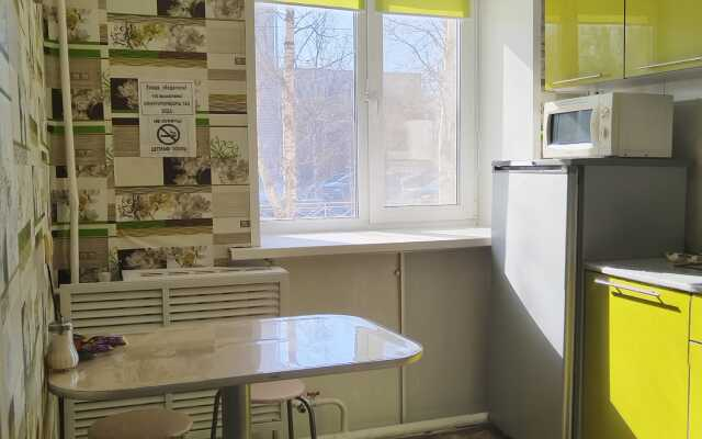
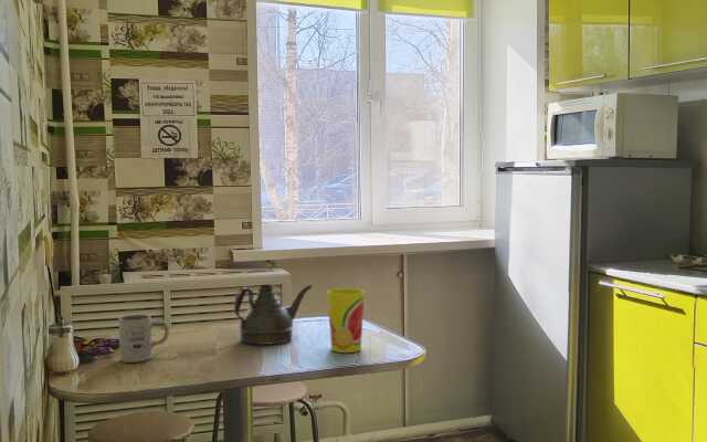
+ cup (346, 319)
+ teapot (276, 311)
+ mug (144, 337)
